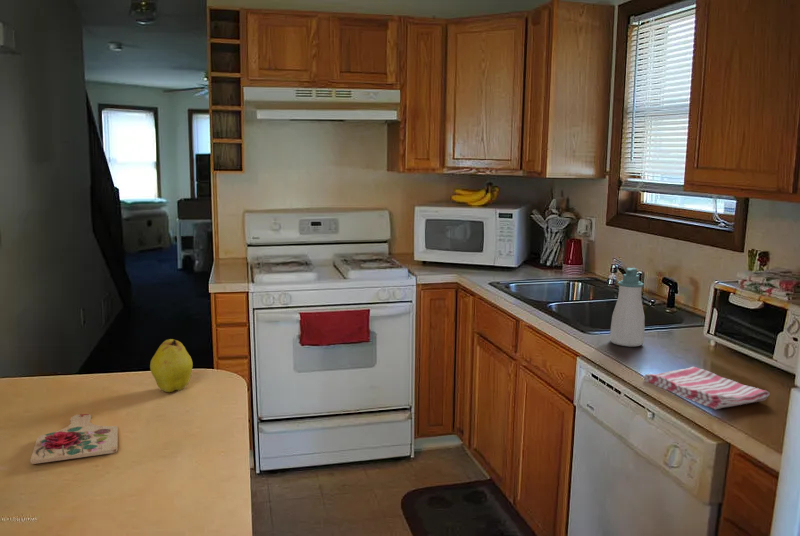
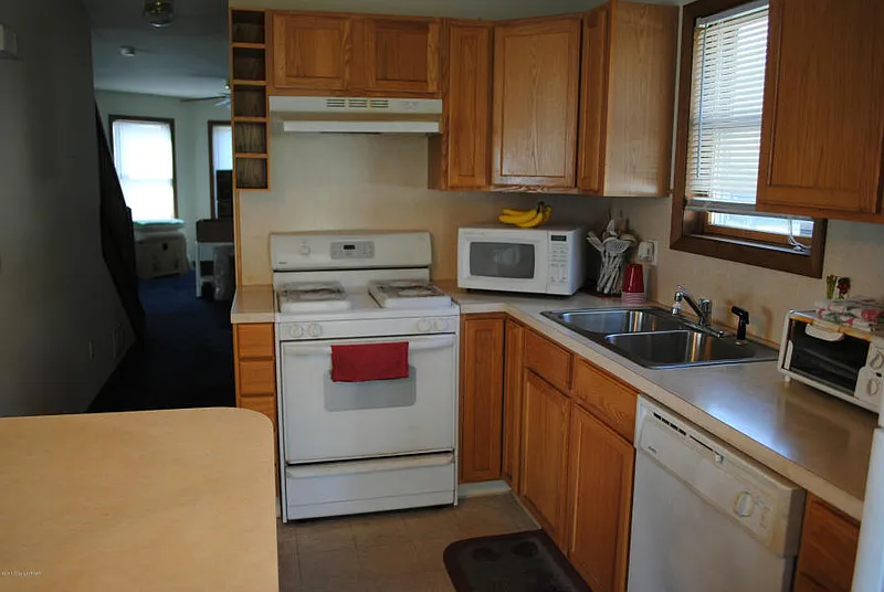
- dish towel (704, 384)
- cutting board (78, 430)
- fruit (171, 364)
- soap bottle (629, 306)
